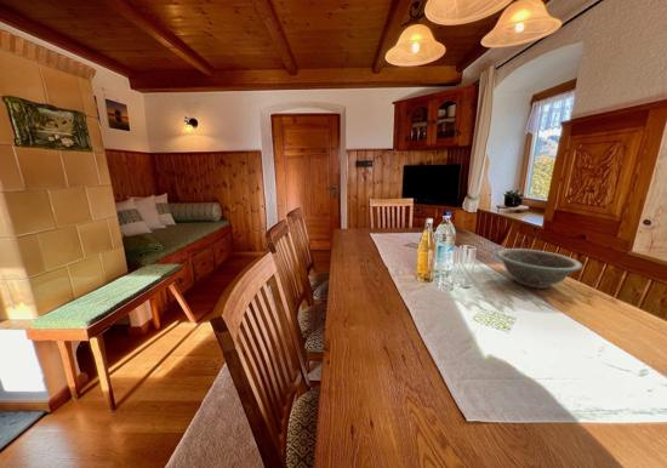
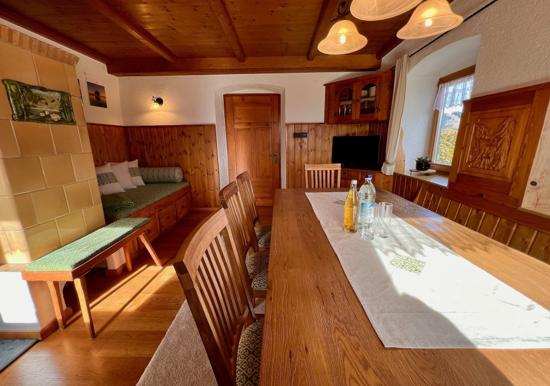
- decorative bowl (534, 269)
